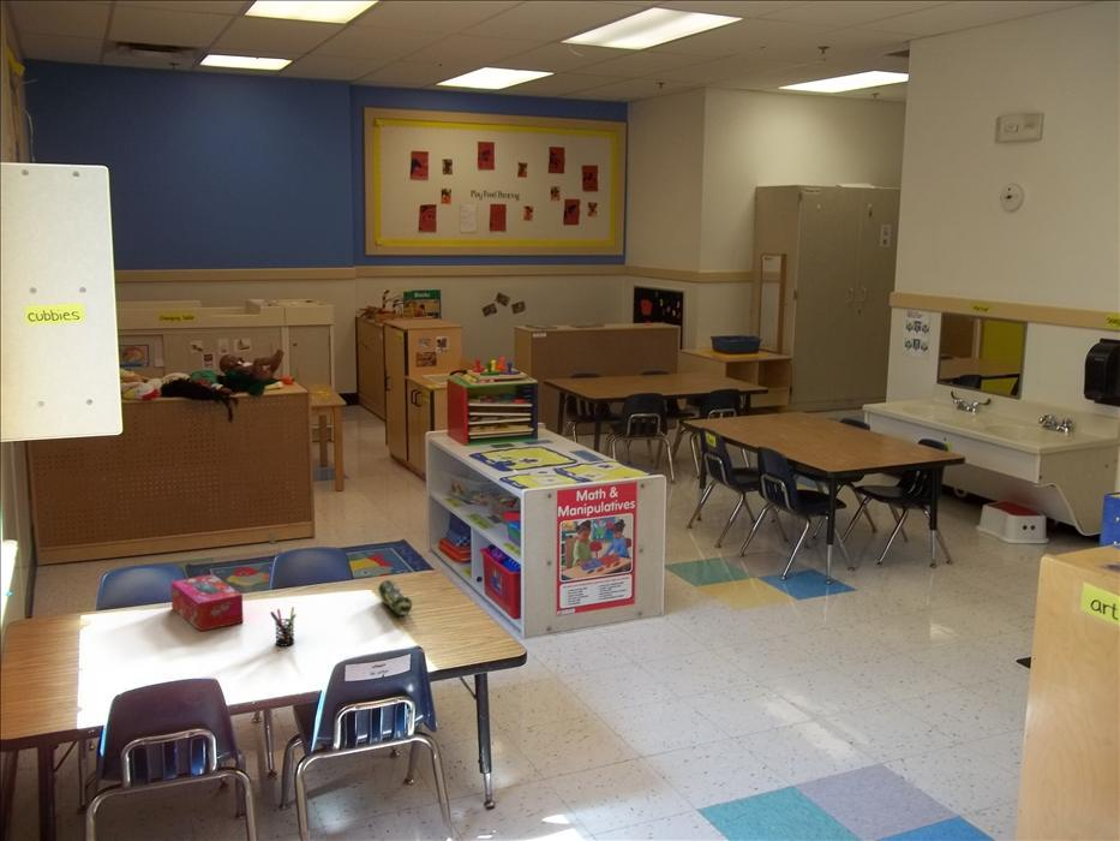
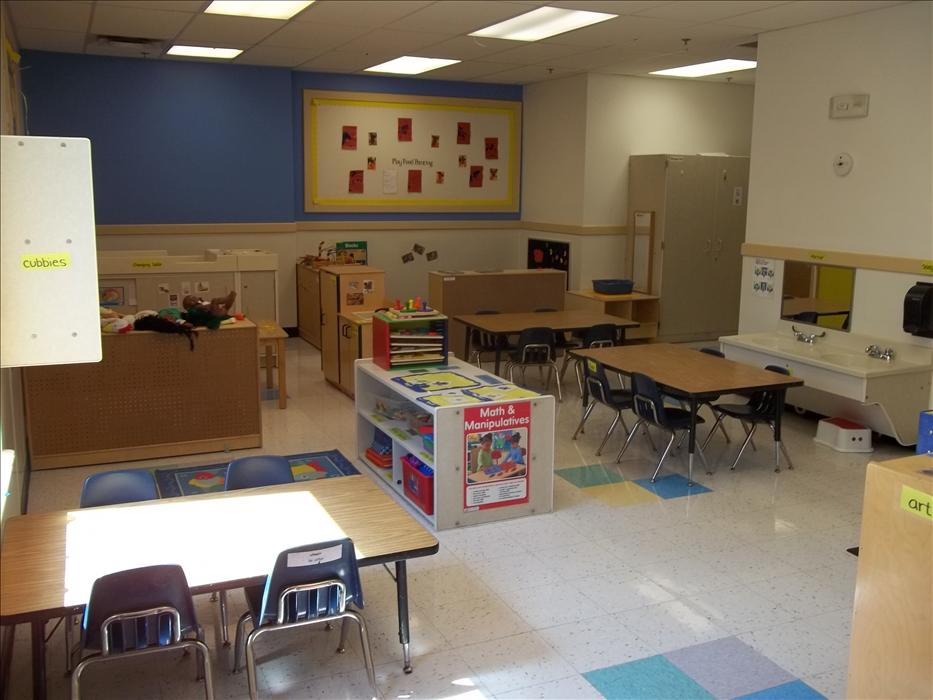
- pencil case (395, 598)
- tissue box (206, 601)
- pen holder (286, 625)
